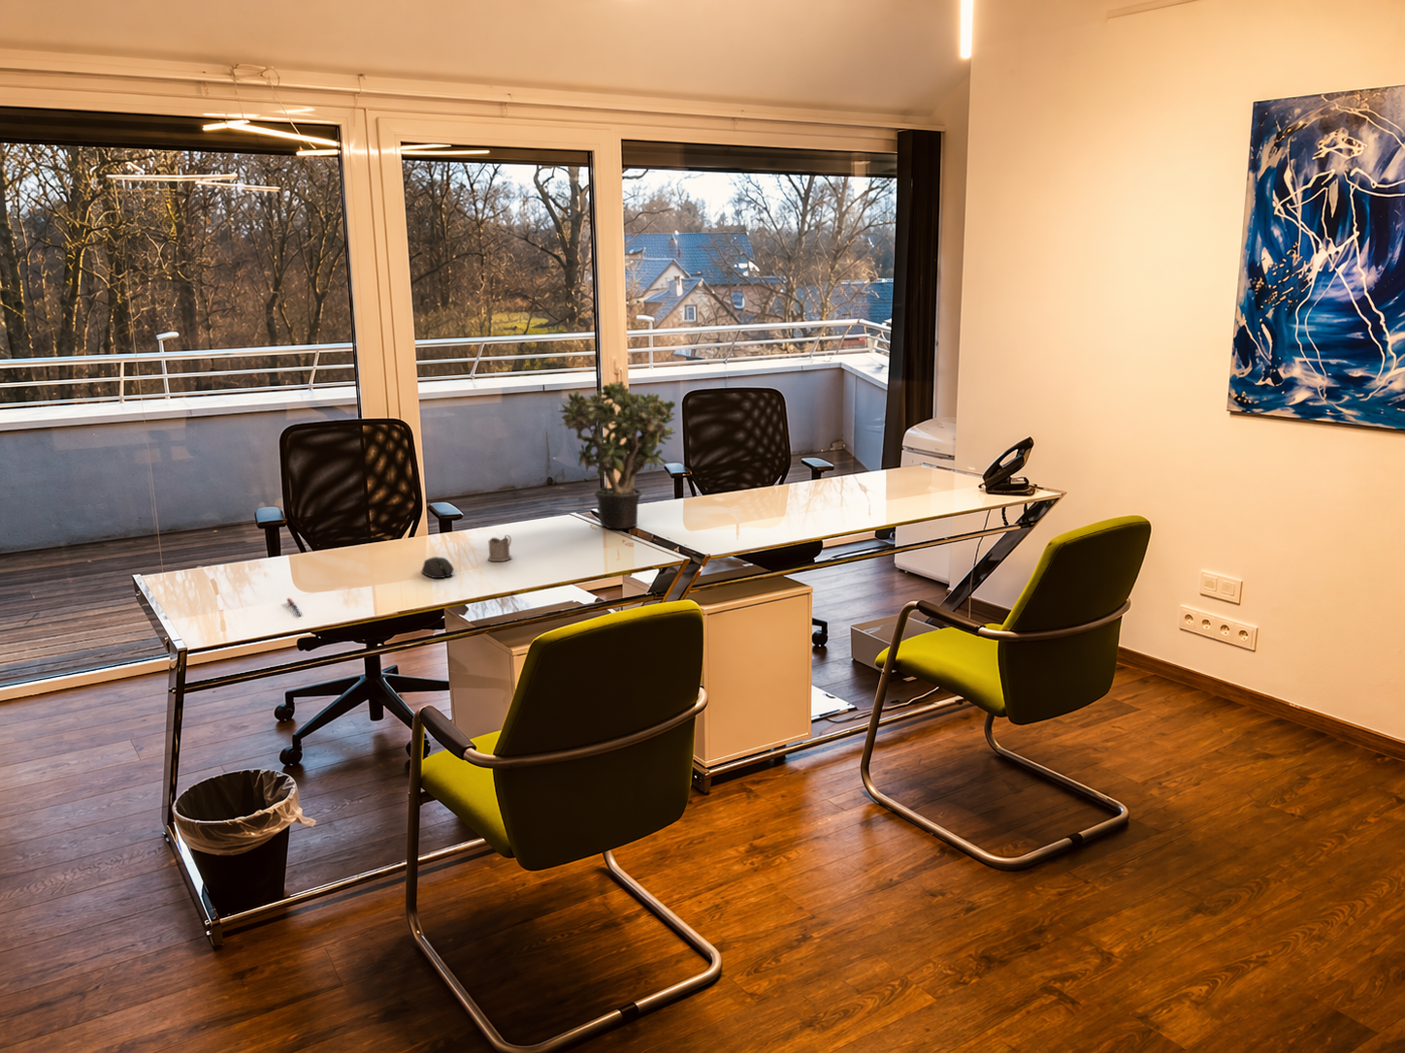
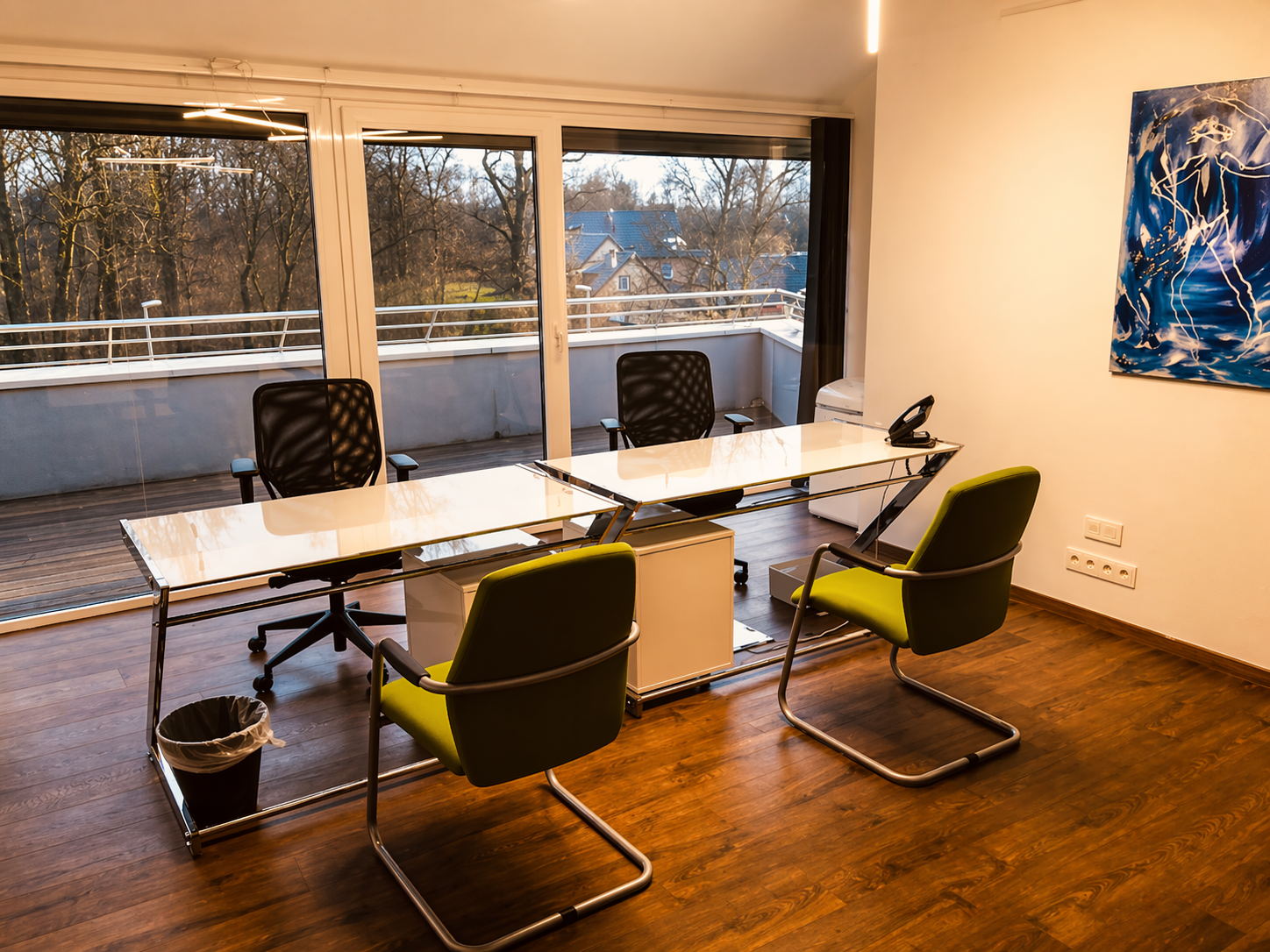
- tea glass holder (500, 543)
- pen (294, 606)
- computer mouse (437, 565)
- potted plant (624, 453)
